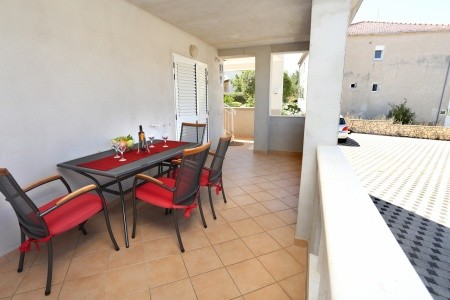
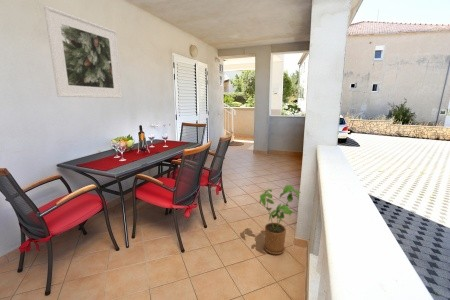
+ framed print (90, 60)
+ house plant (277, 219)
